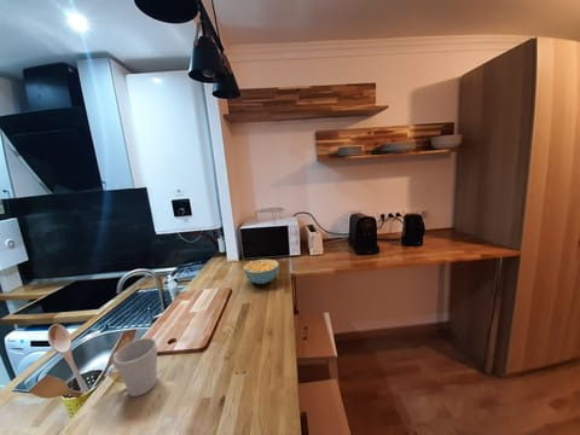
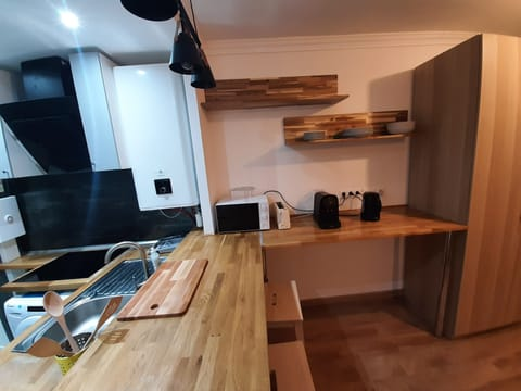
- cereal bowl (261, 273)
- mug (134, 366)
